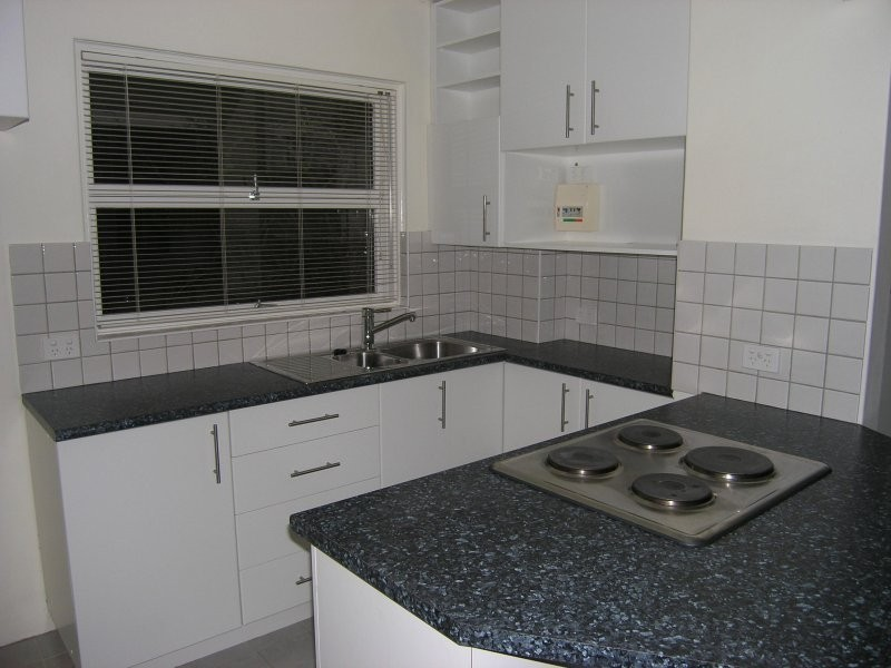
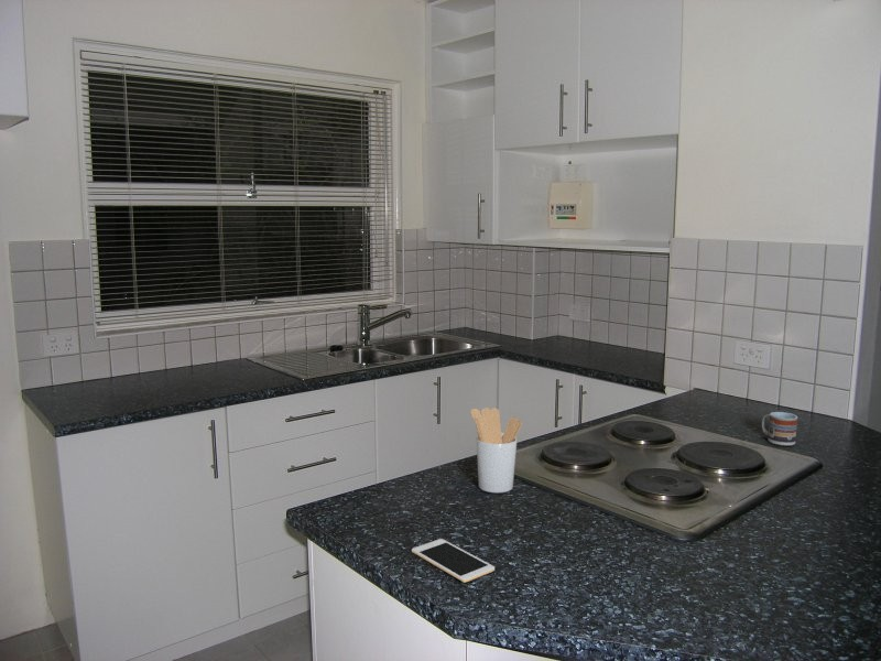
+ utensil holder (492, 447)
+ cup (777, 427)
+ cell phone (452, 559)
